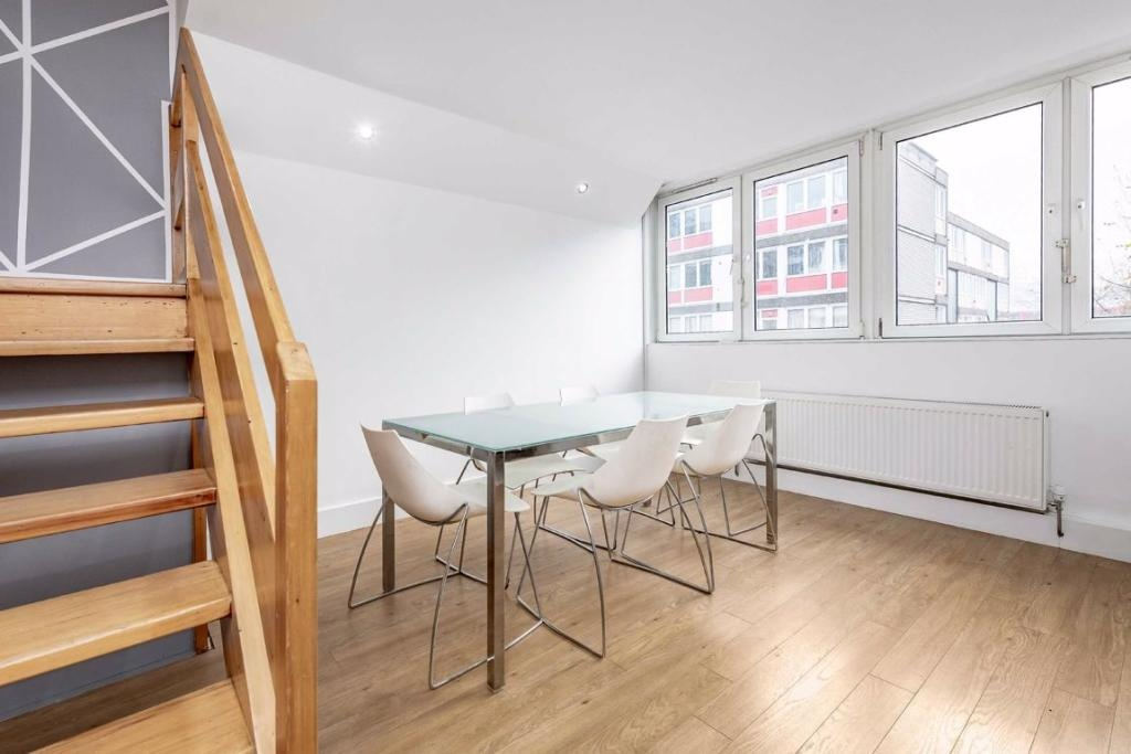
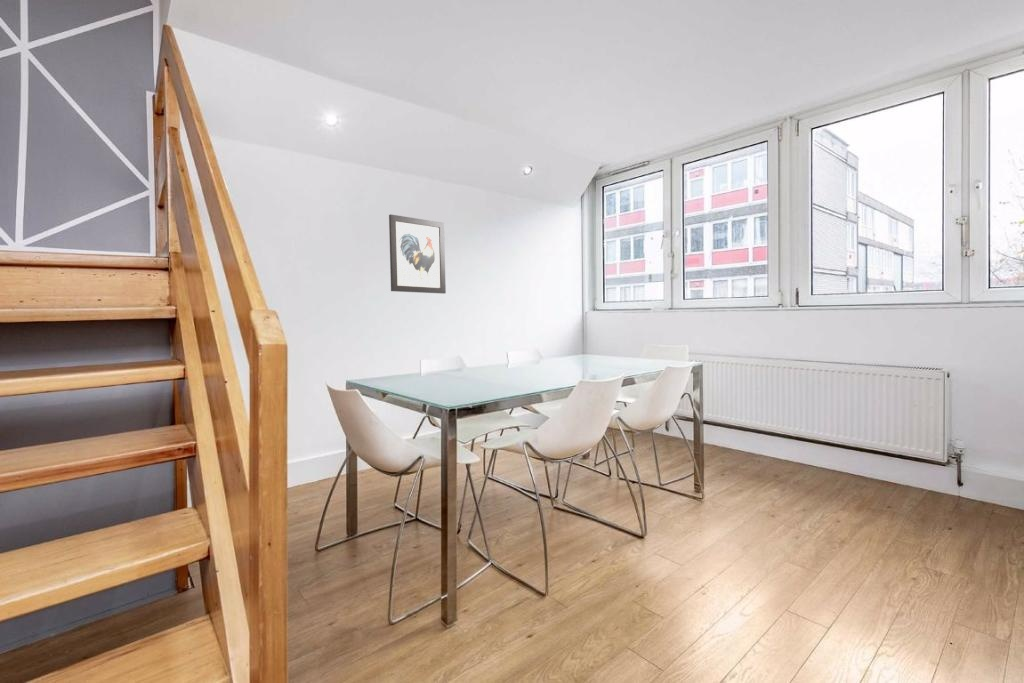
+ wall art (418, 255)
